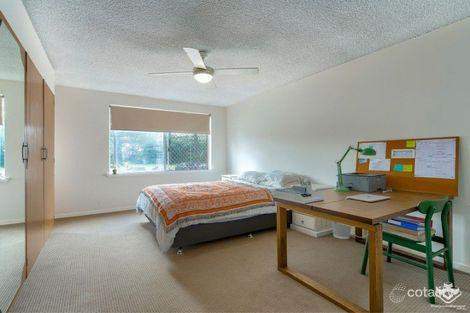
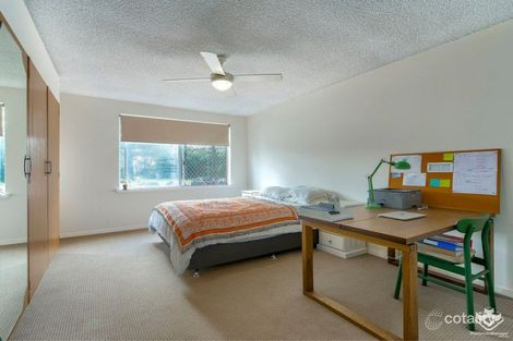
- wastebasket (341, 225)
